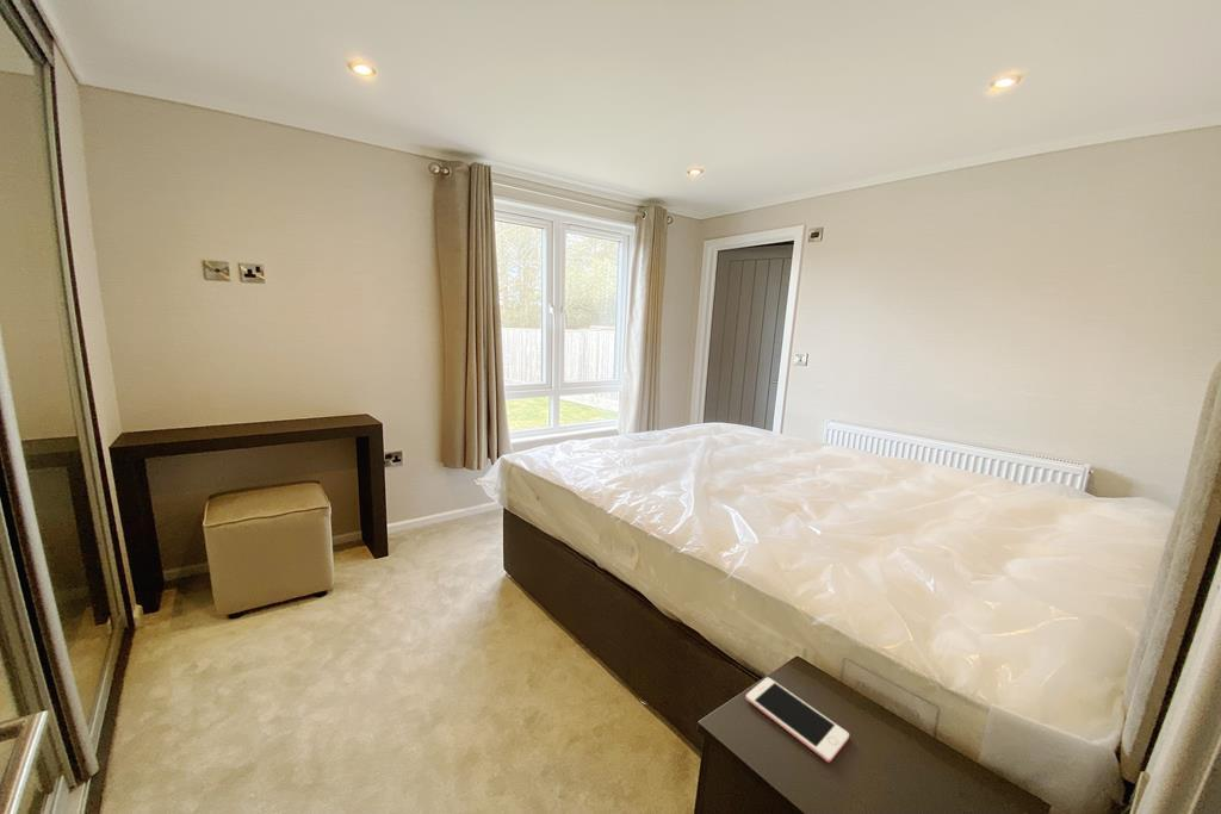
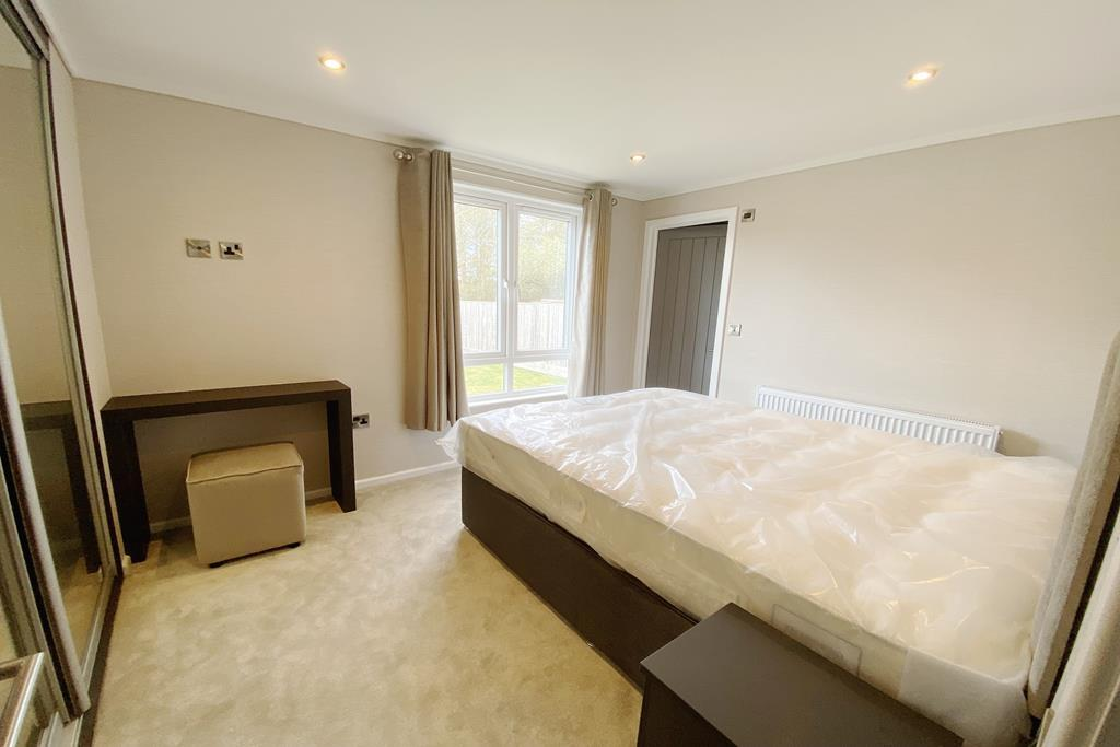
- cell phone (794, 715)
